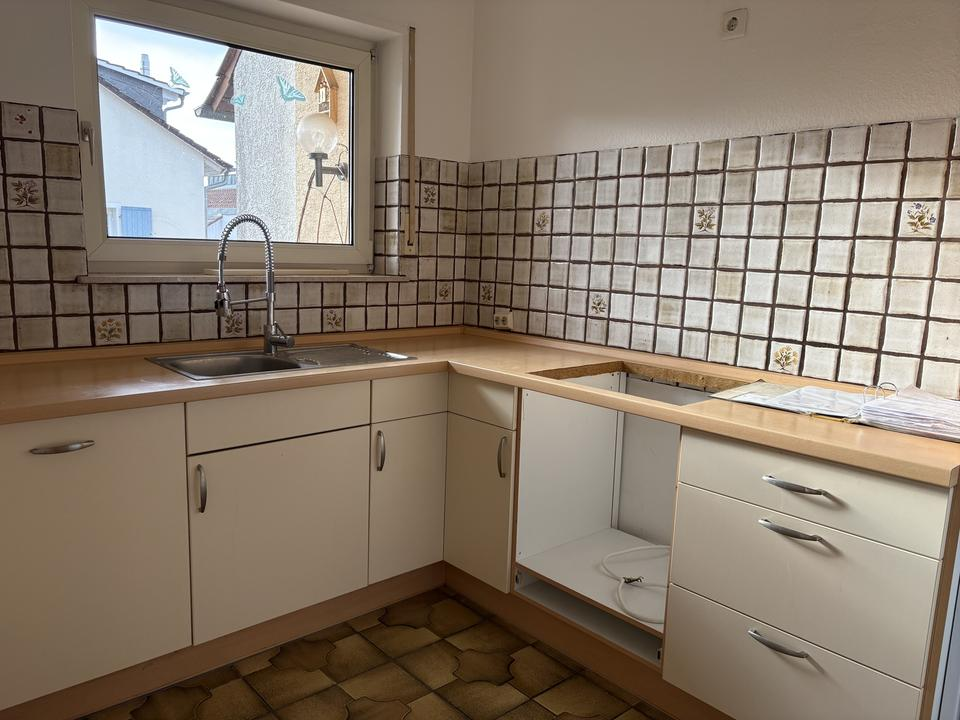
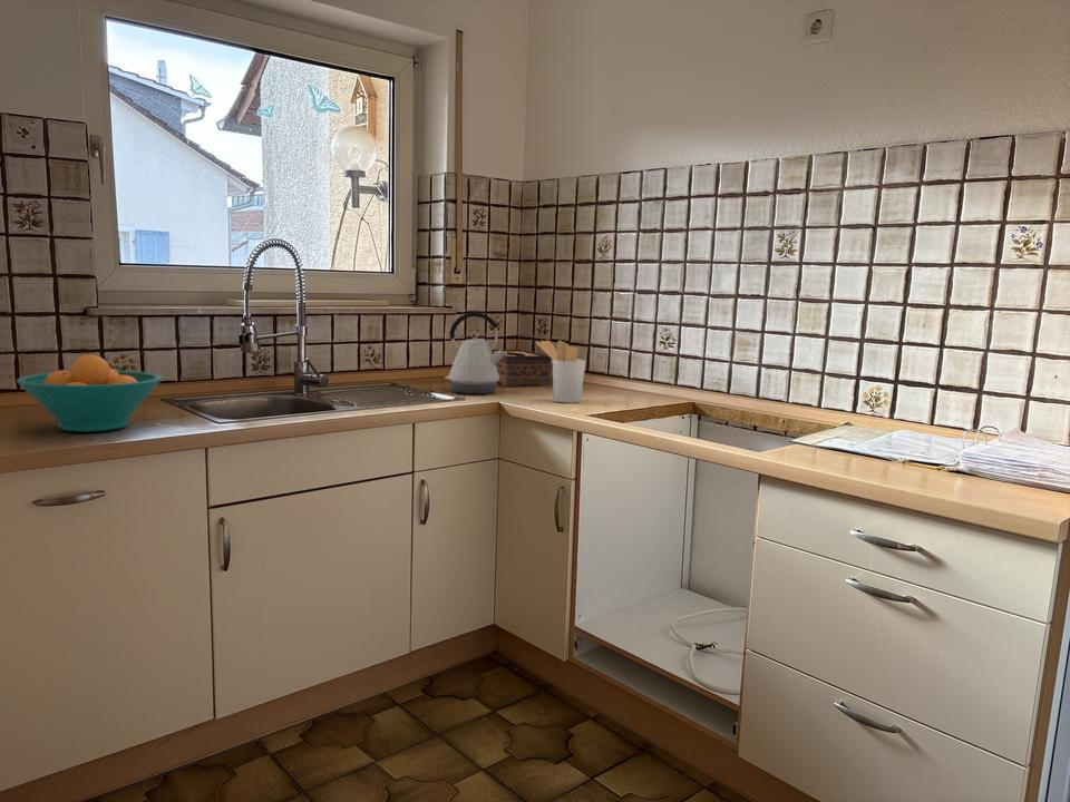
+ fruit bowl (93, 391)
+ tissue box (514, 366)
+ utensil holder (560, 370)
+ kettle (476, 352)
